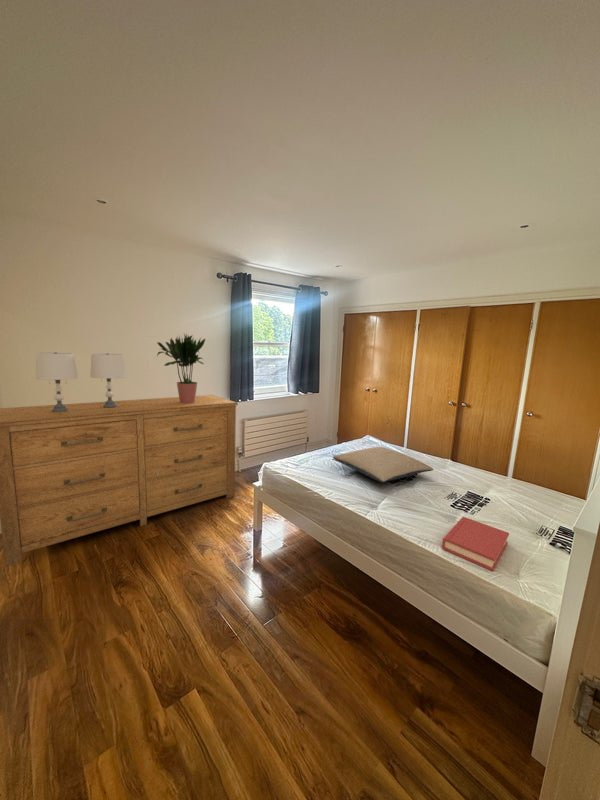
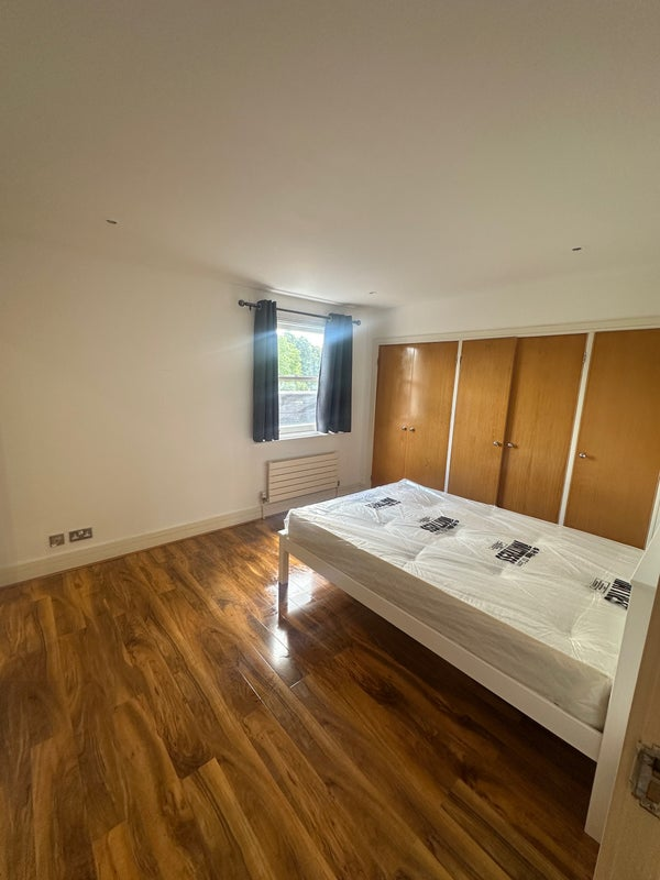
- dresser (133, 460)
- potted plant (181, 367)
- hardback book (476, 540)
- table lamp (90, 376)
- pillow (381, 462)
